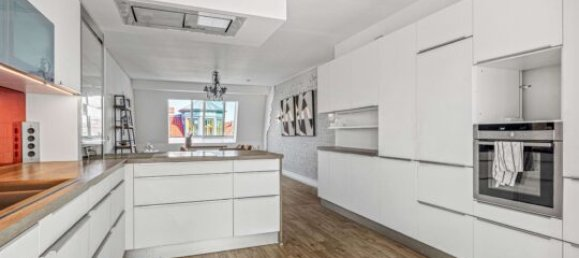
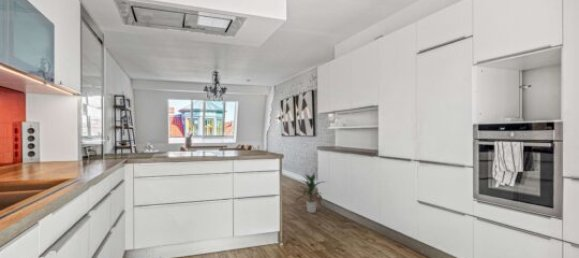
+ indoor plant (309, 191)
